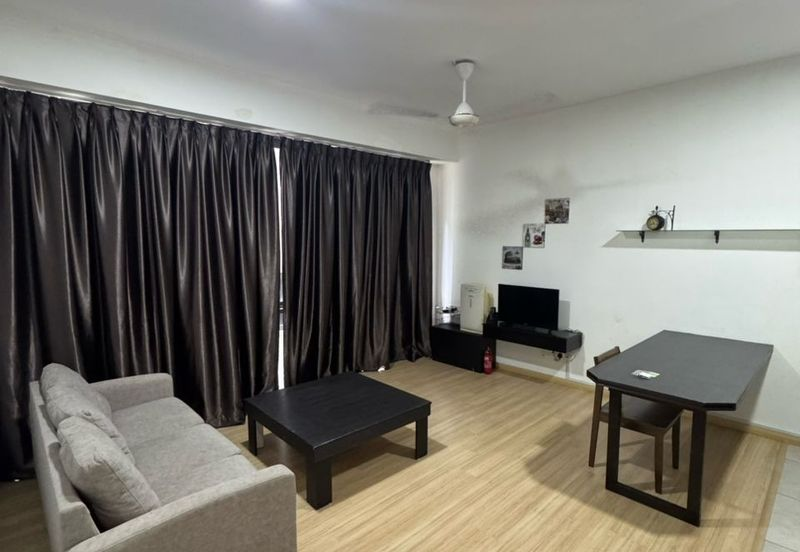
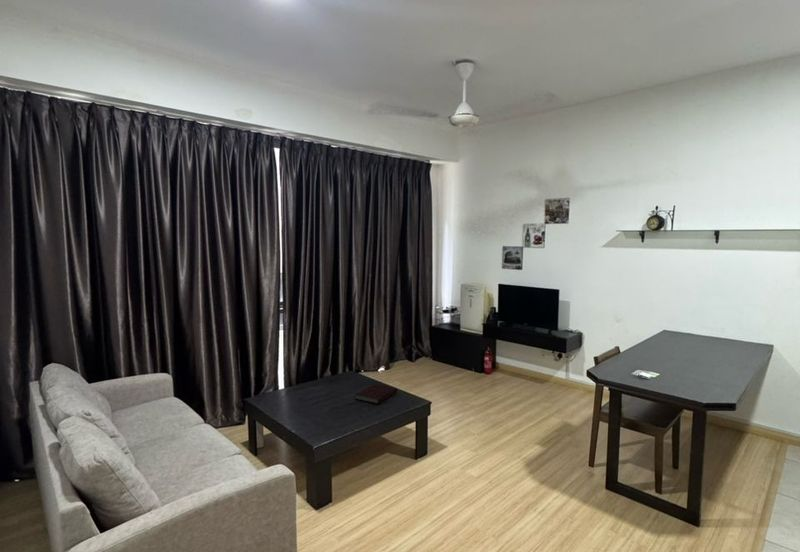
+ notebook (376, 393)
